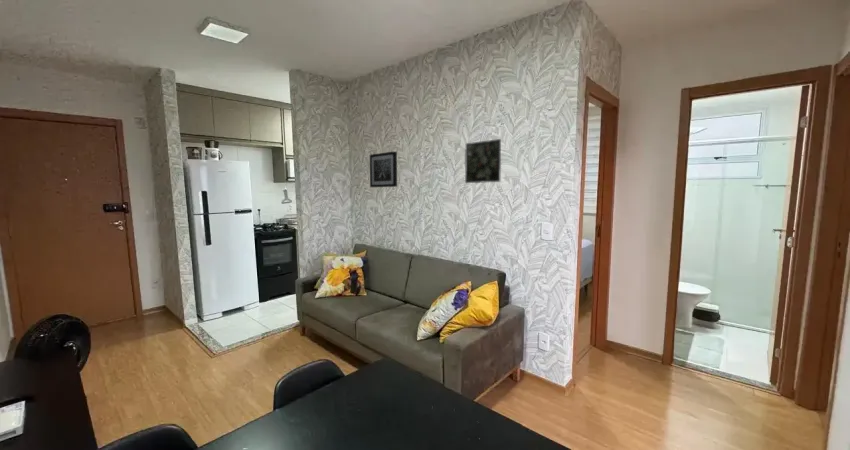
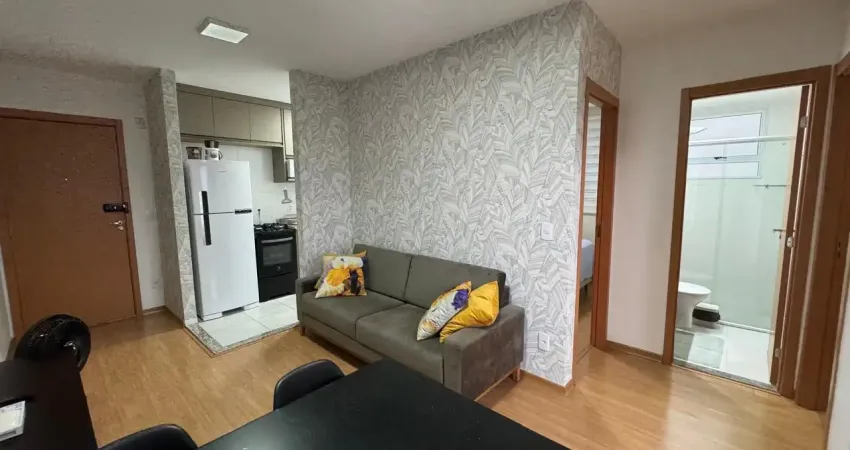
- wall art (382, 170)
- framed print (482, 162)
